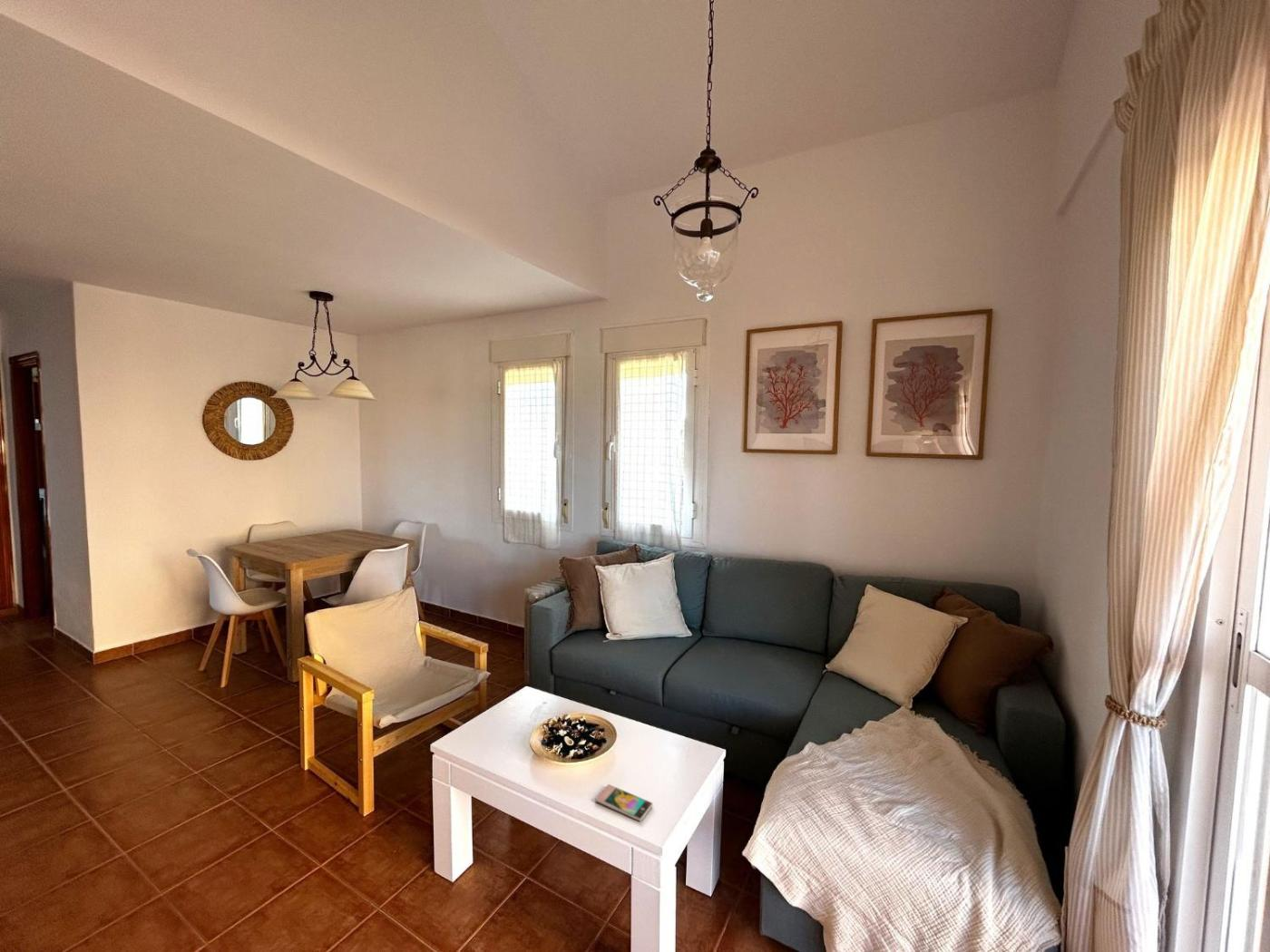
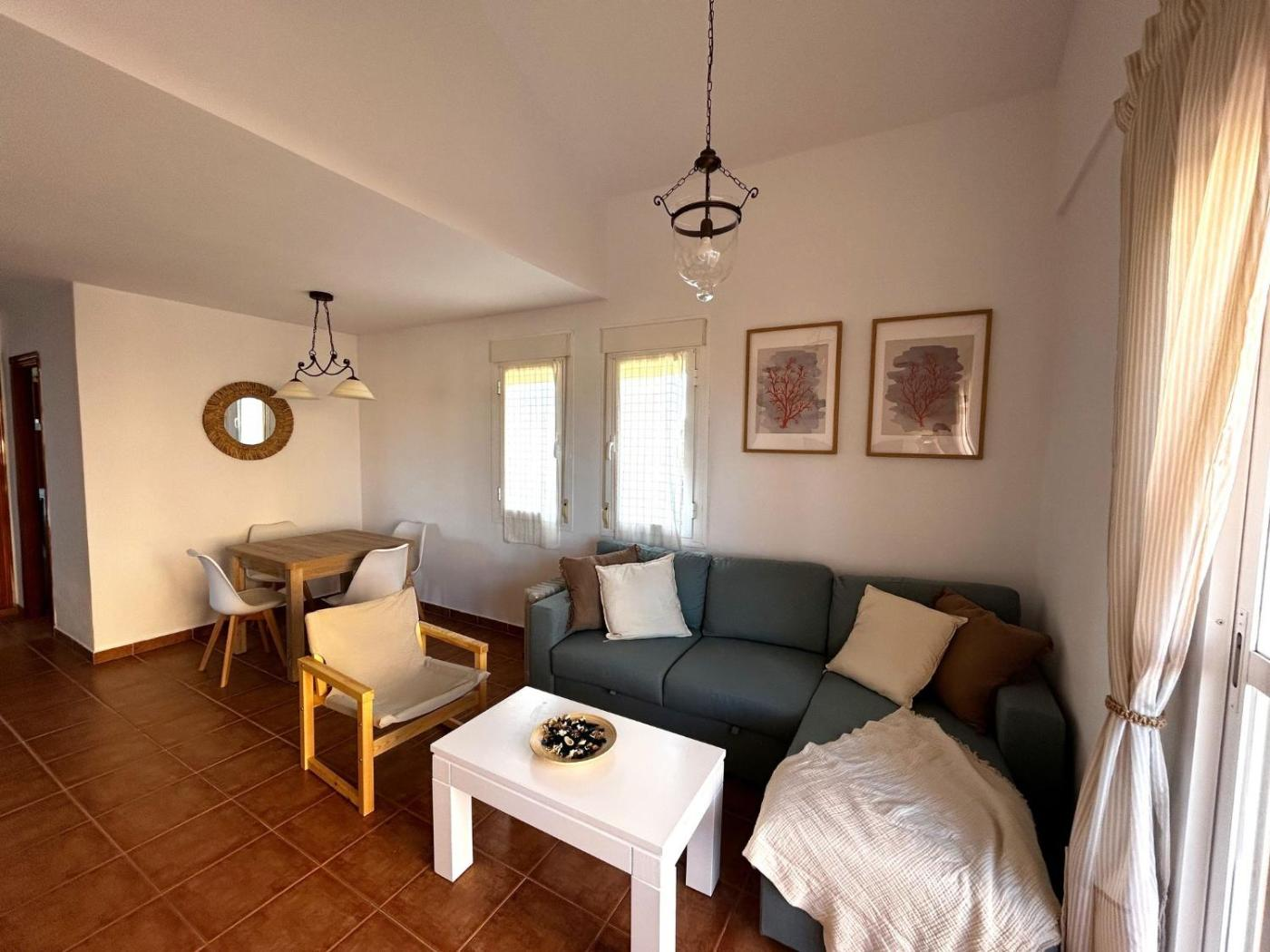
- smartphone (623, 801)
